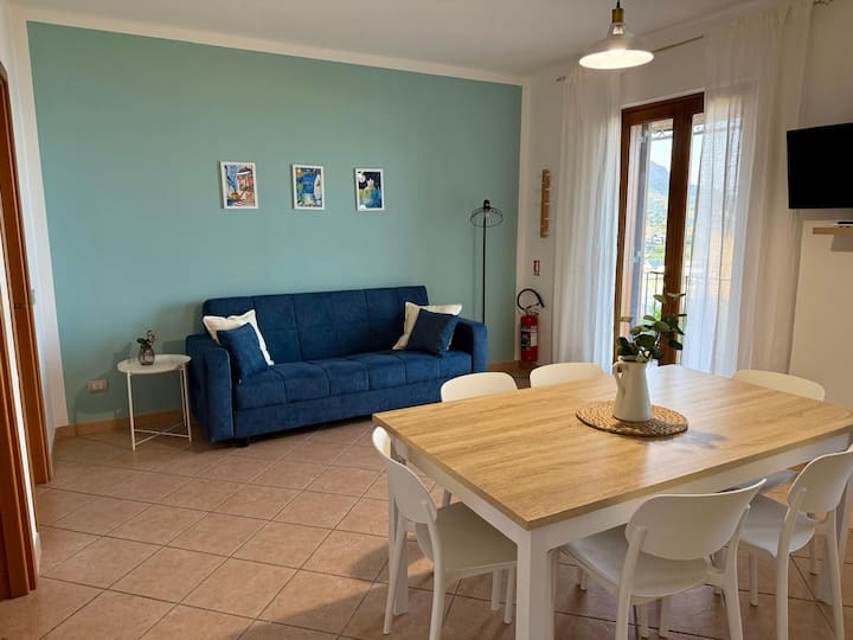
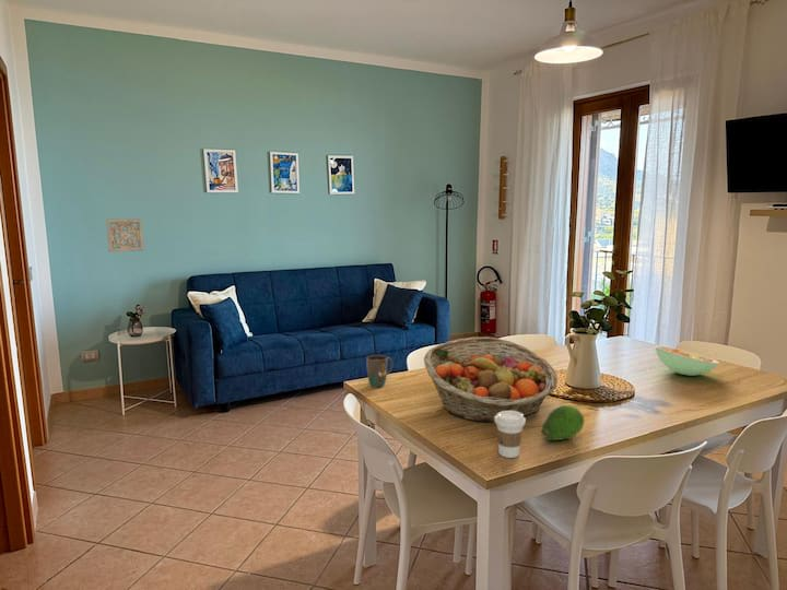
+ wall ornament (126, 235)
+ fruit (562, 422)
+ fruit basket (490, 377)
+ coffee cup (509, 434)
+ mug (380, 370)
+ casserole (685, 361)
